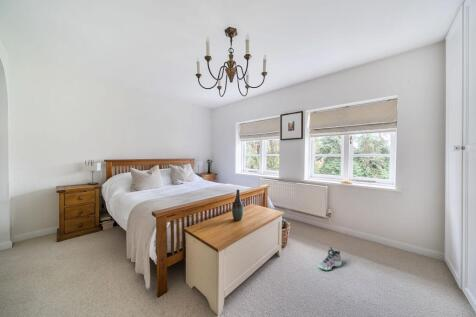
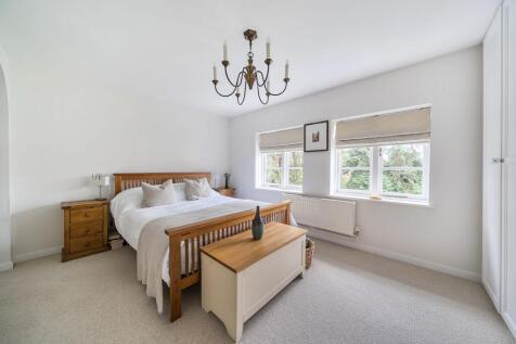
- sneaker (329, 256)
